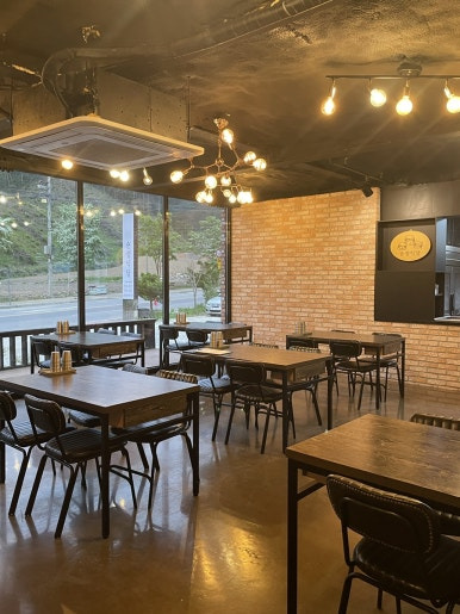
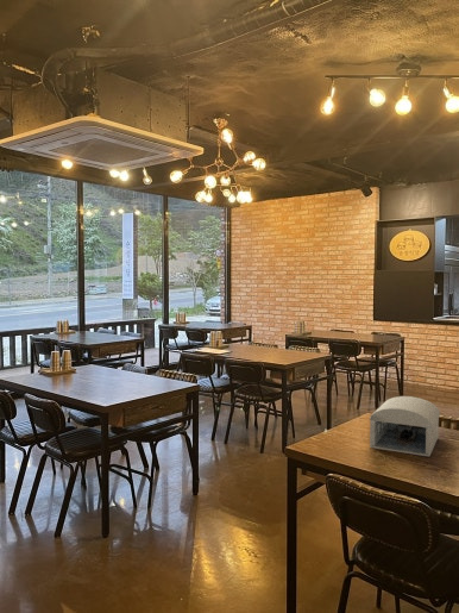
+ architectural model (404, 421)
